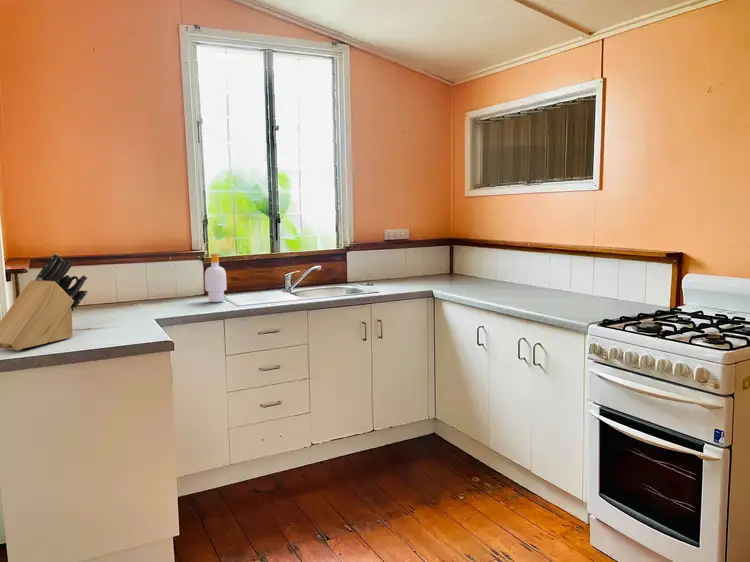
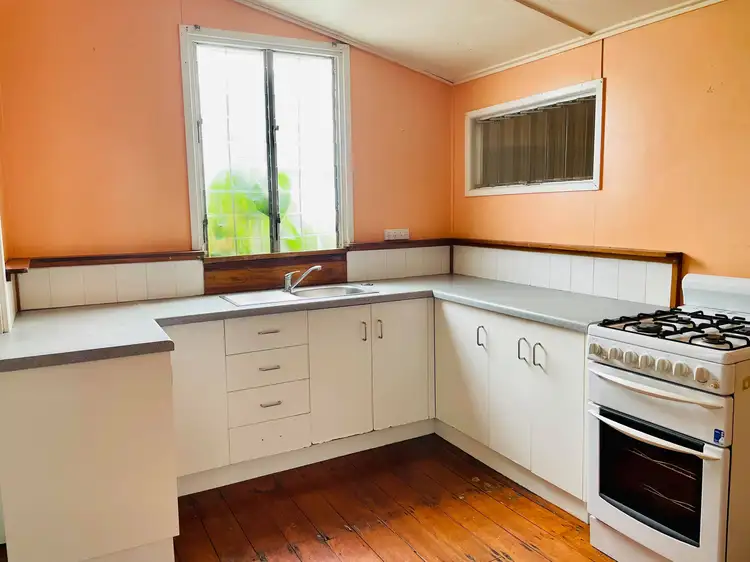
- soap bottle (215, 277)
- knife block (40, 298)
